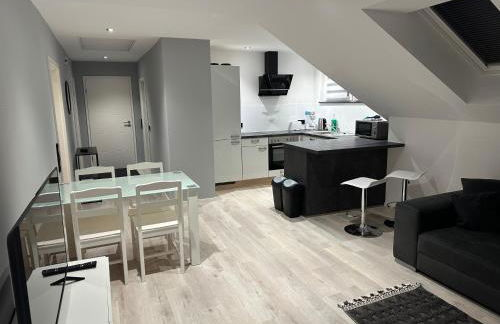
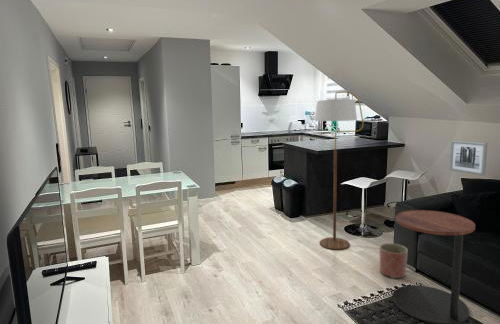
+ wall art (467, 157)
+ floor lamp (336, 170)
+ planter (393, 260)
+ side table (453, 262)
